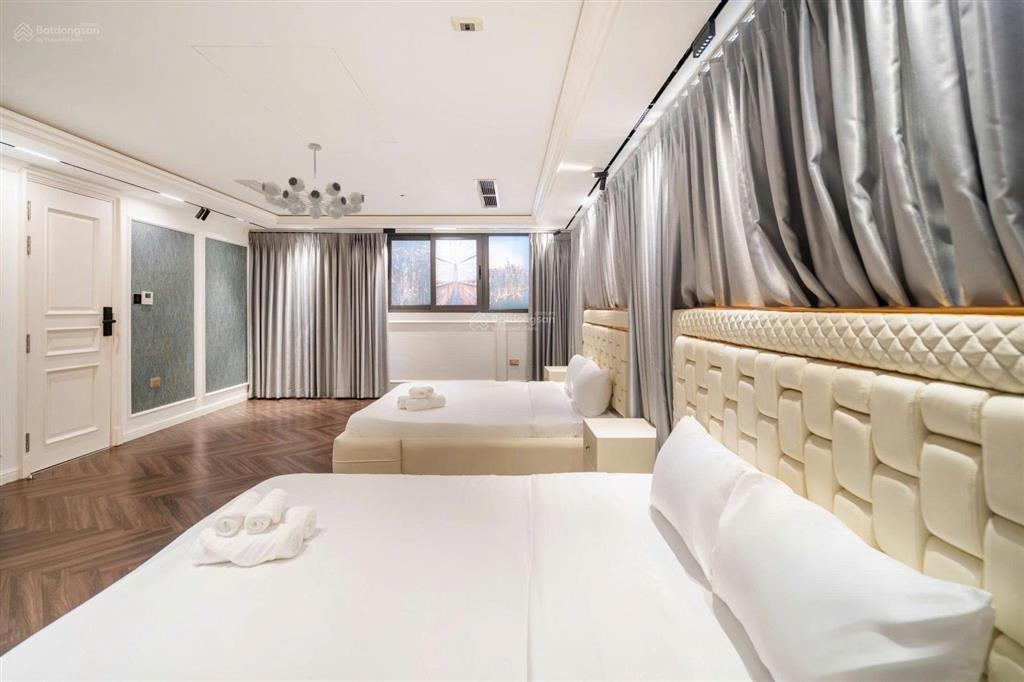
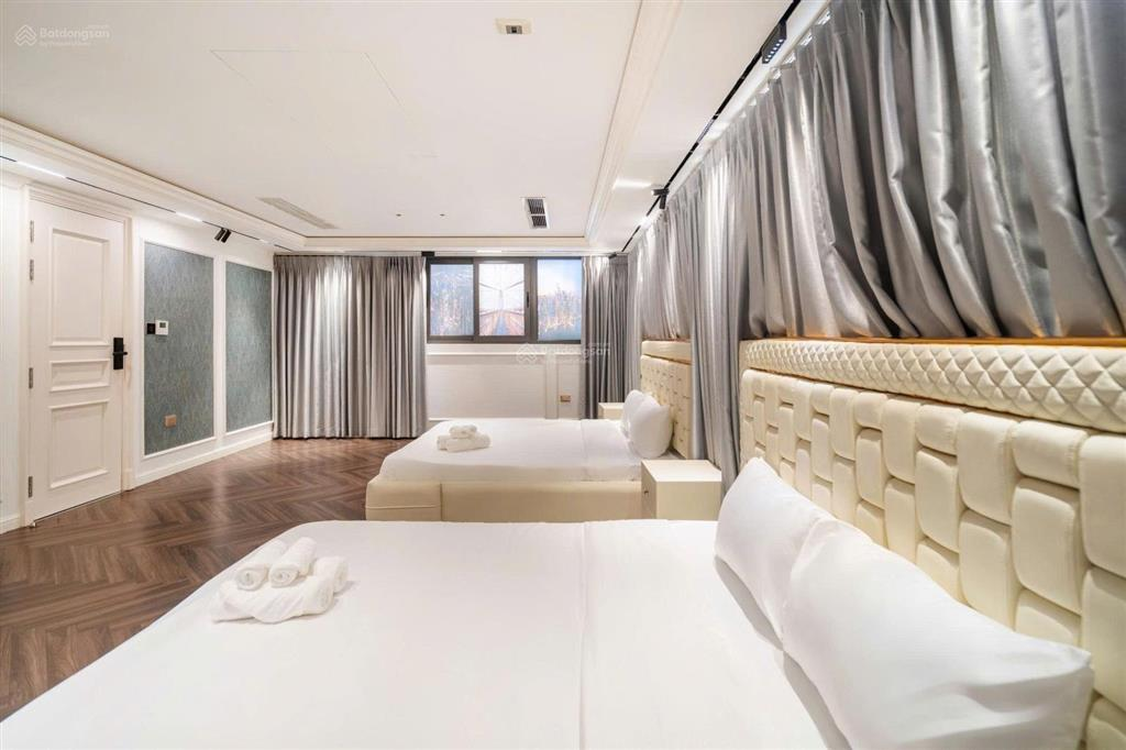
- chandelier (314, 176)
